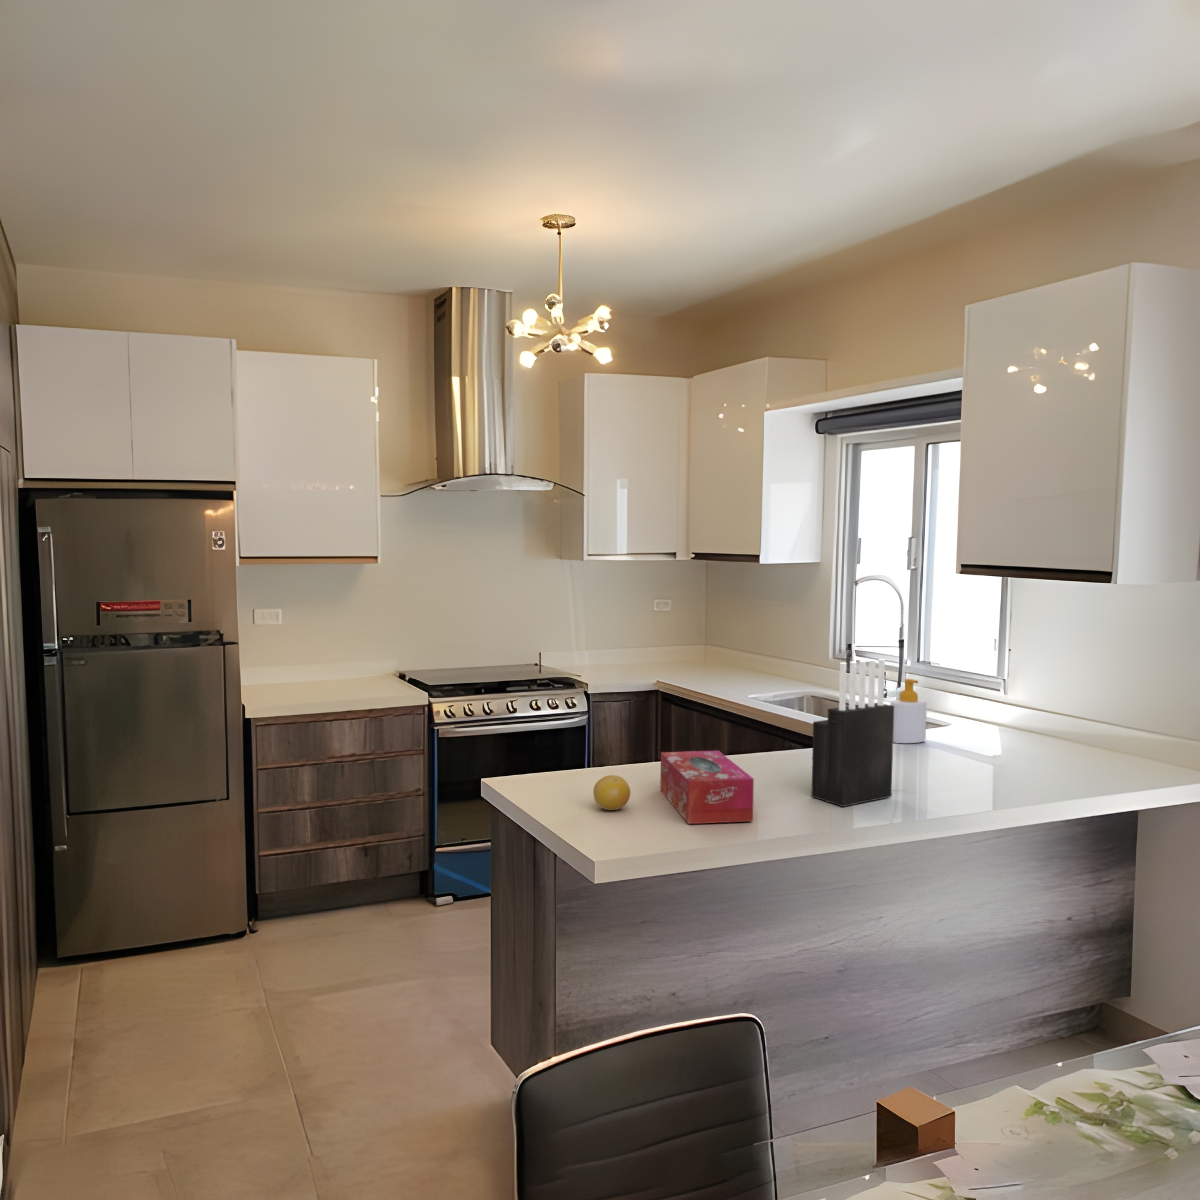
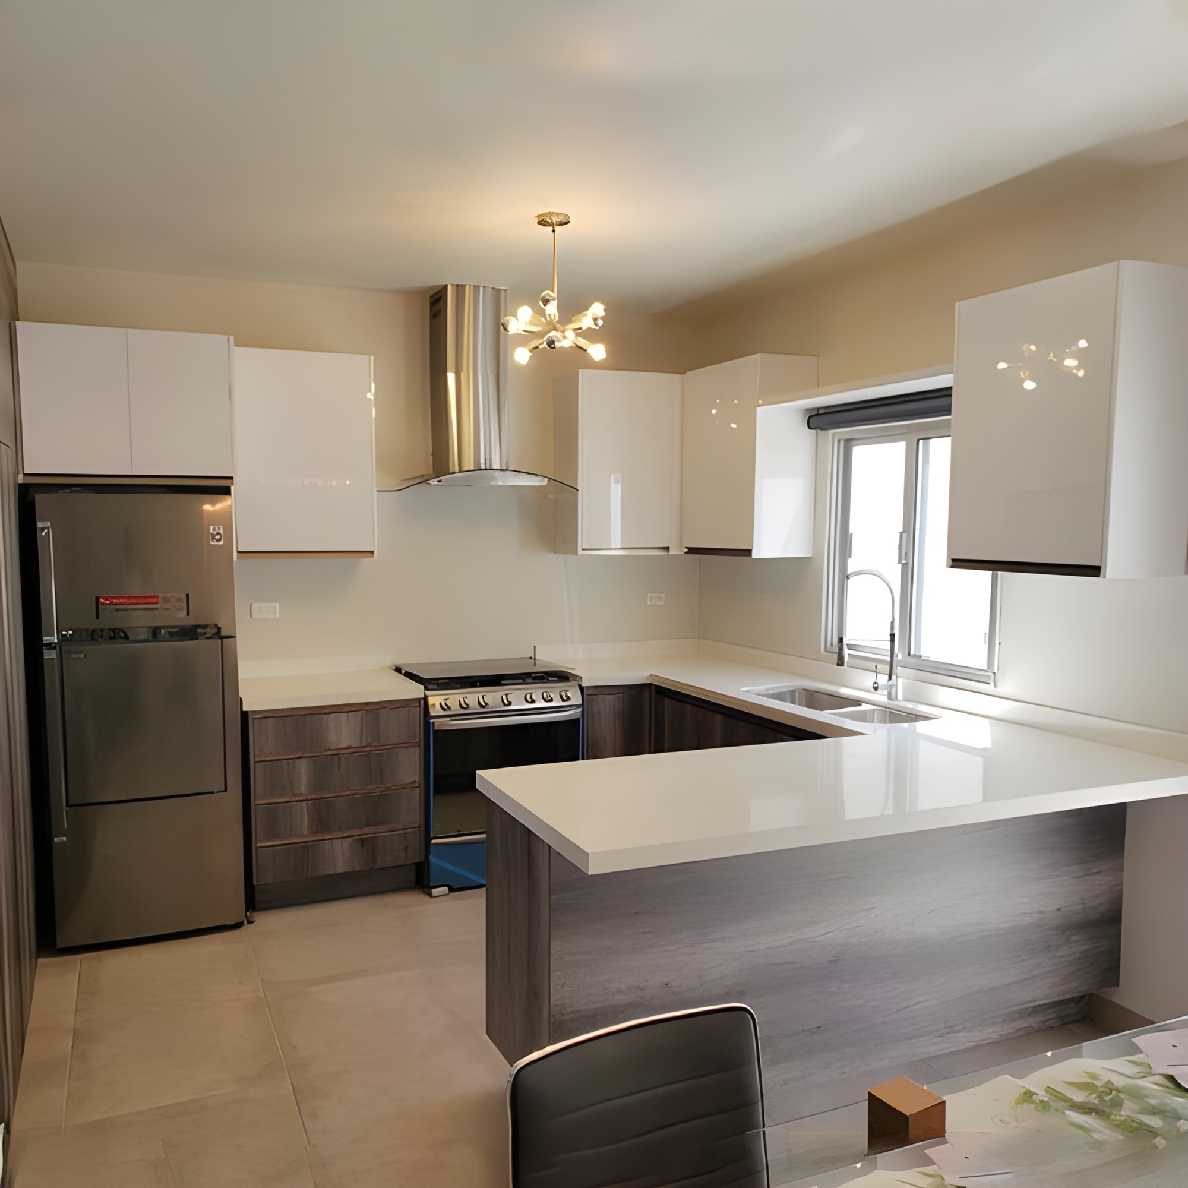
- knife block (849, 727)
- soap bottle (908, 710)
- tissue box (704, 785)
- fruit (611, 792)
